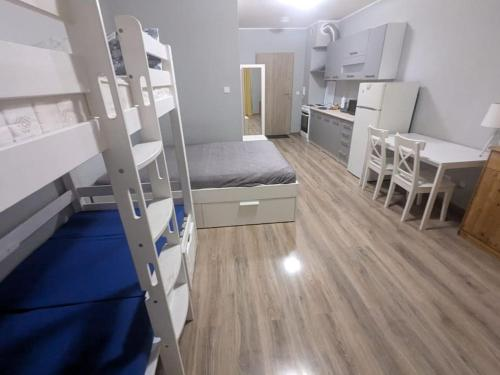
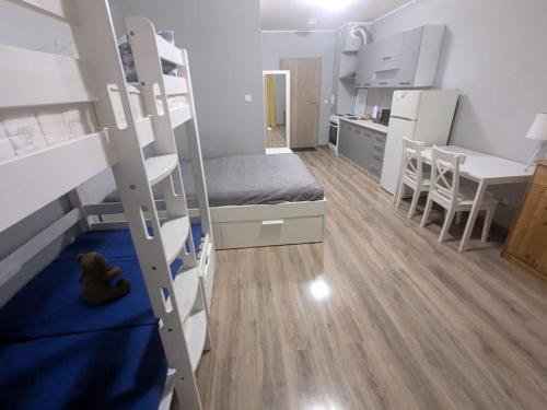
+ teddy bear (100, 273)
